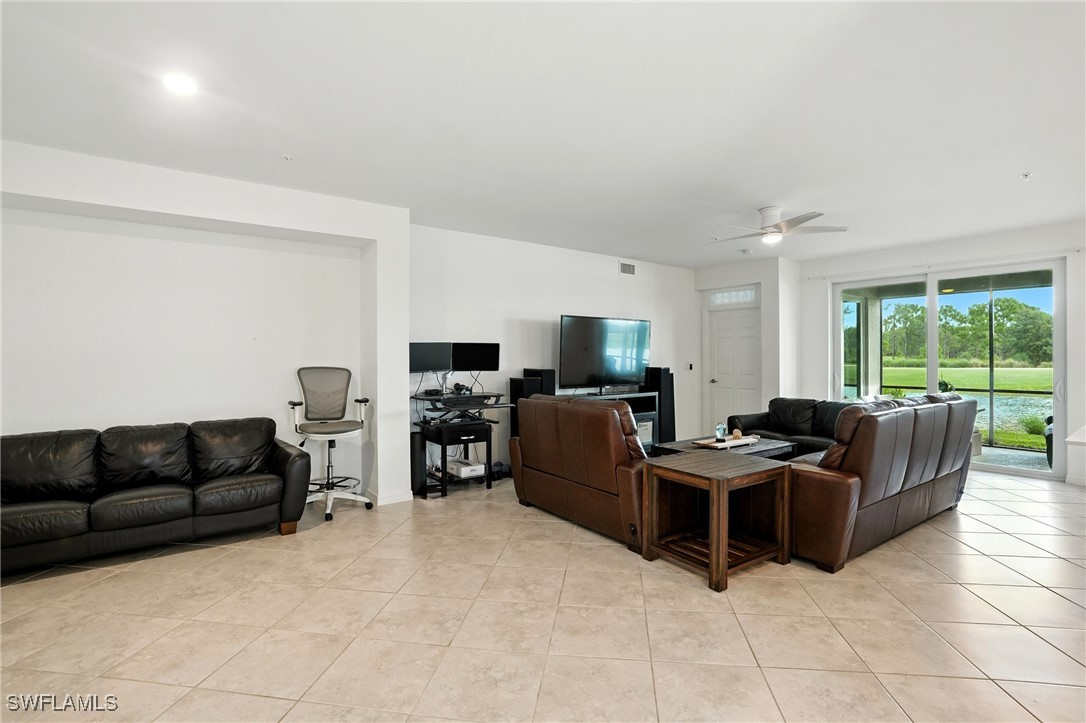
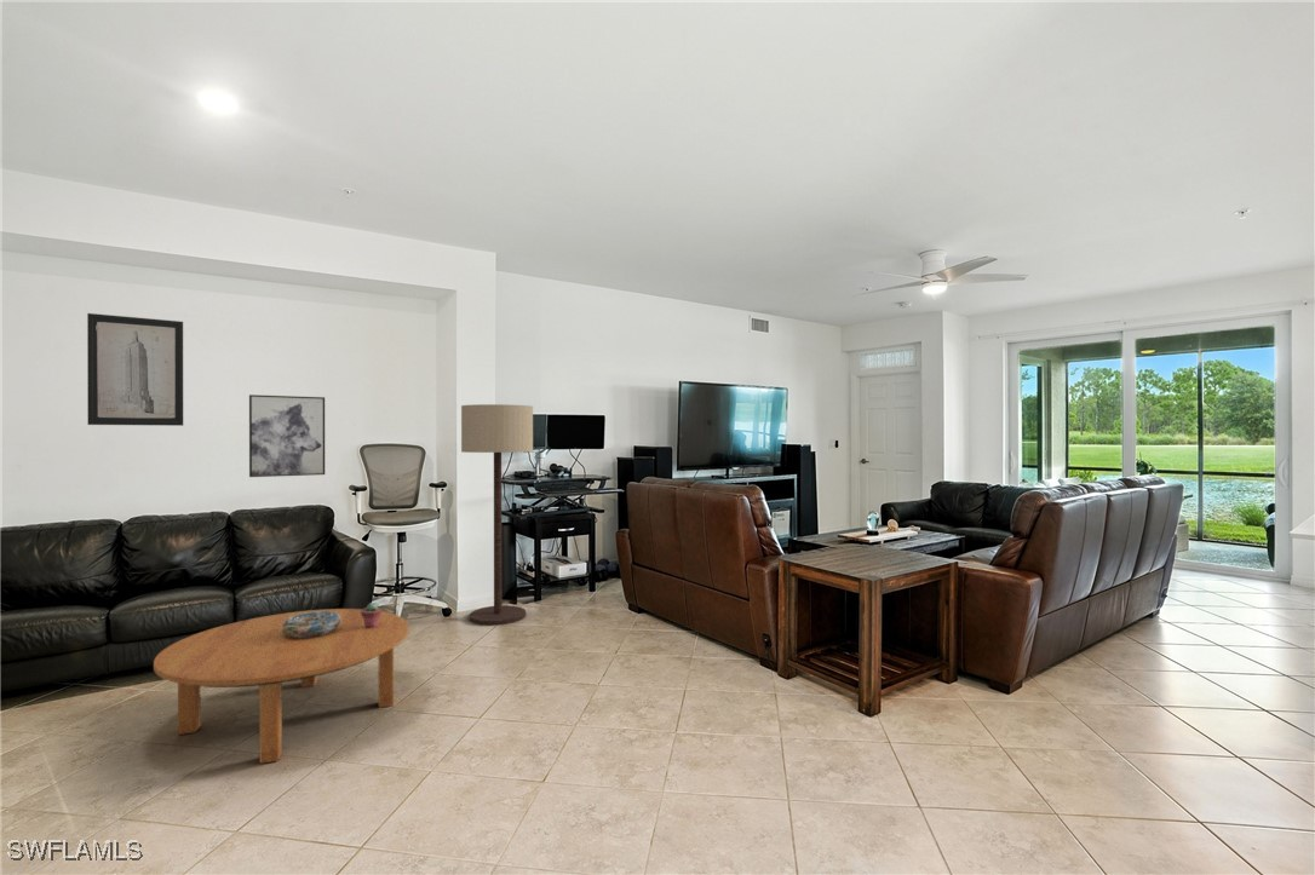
+ floor lamp (498, 511)
+ coffee table (292, 677)
+ wall art (288, 436)
+ potted succulent (371, 614)
+ decorative bowl (311, 623)
+ wall art (137, 370)
